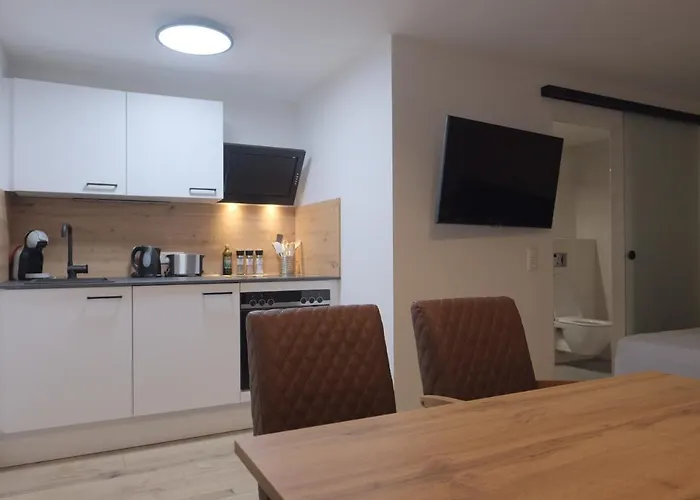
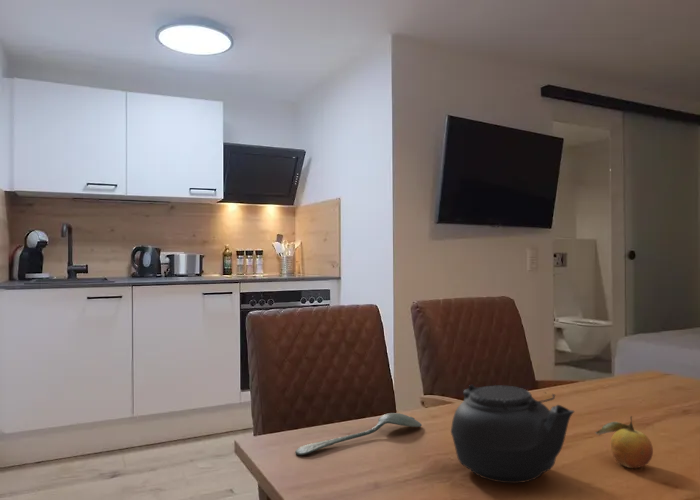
+ spoon (364, 431)
+ teapot (513, 434)
+ fruit (621, 436)
